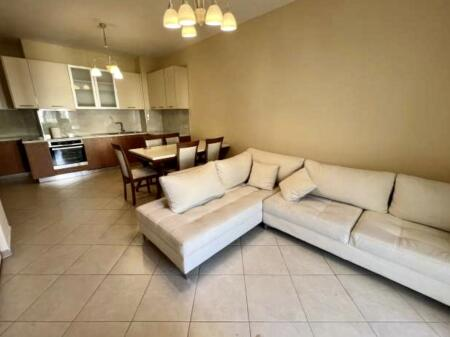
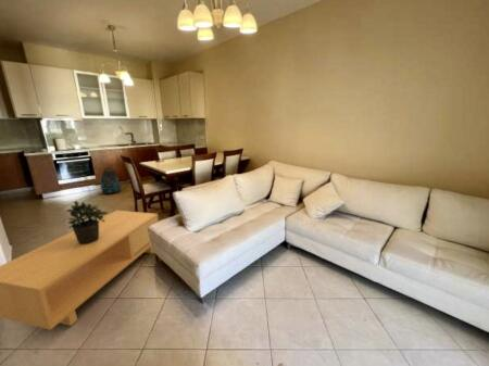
+ vacuum cleaner (109, 180)
+ coffee table (95, 256)
+ potted plant (84, 220)
